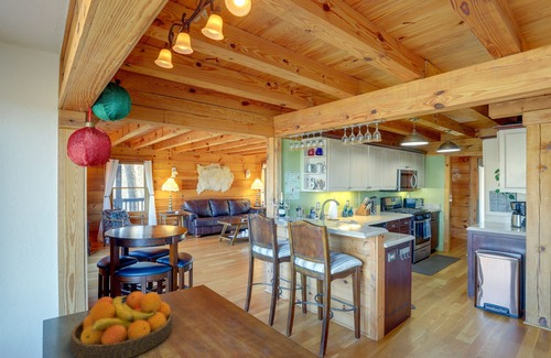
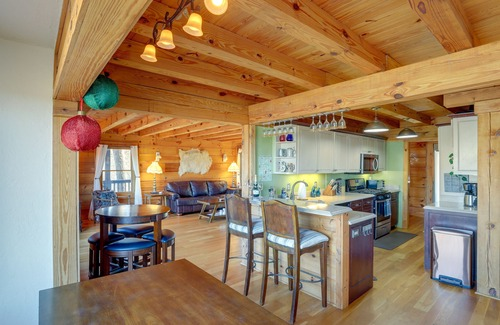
- fruit bowl (125, 315)
